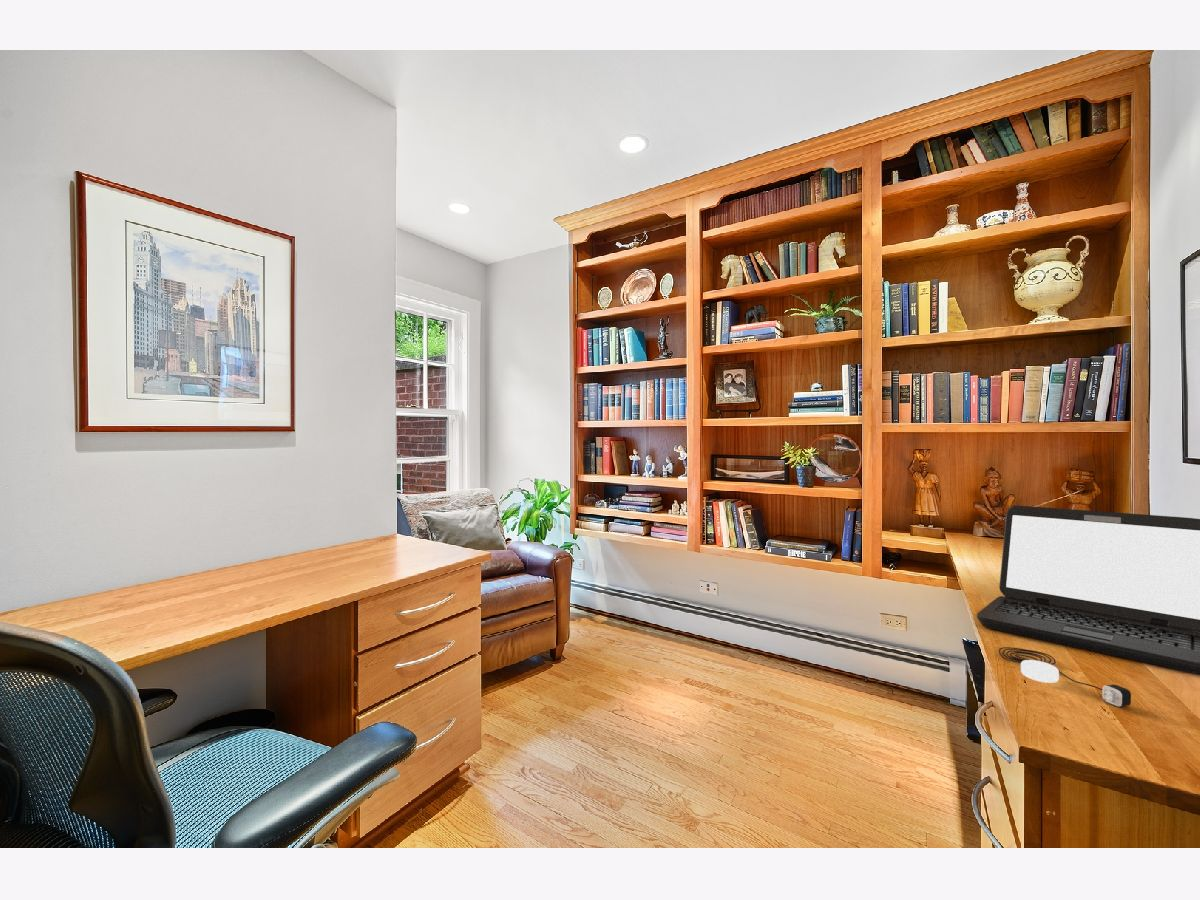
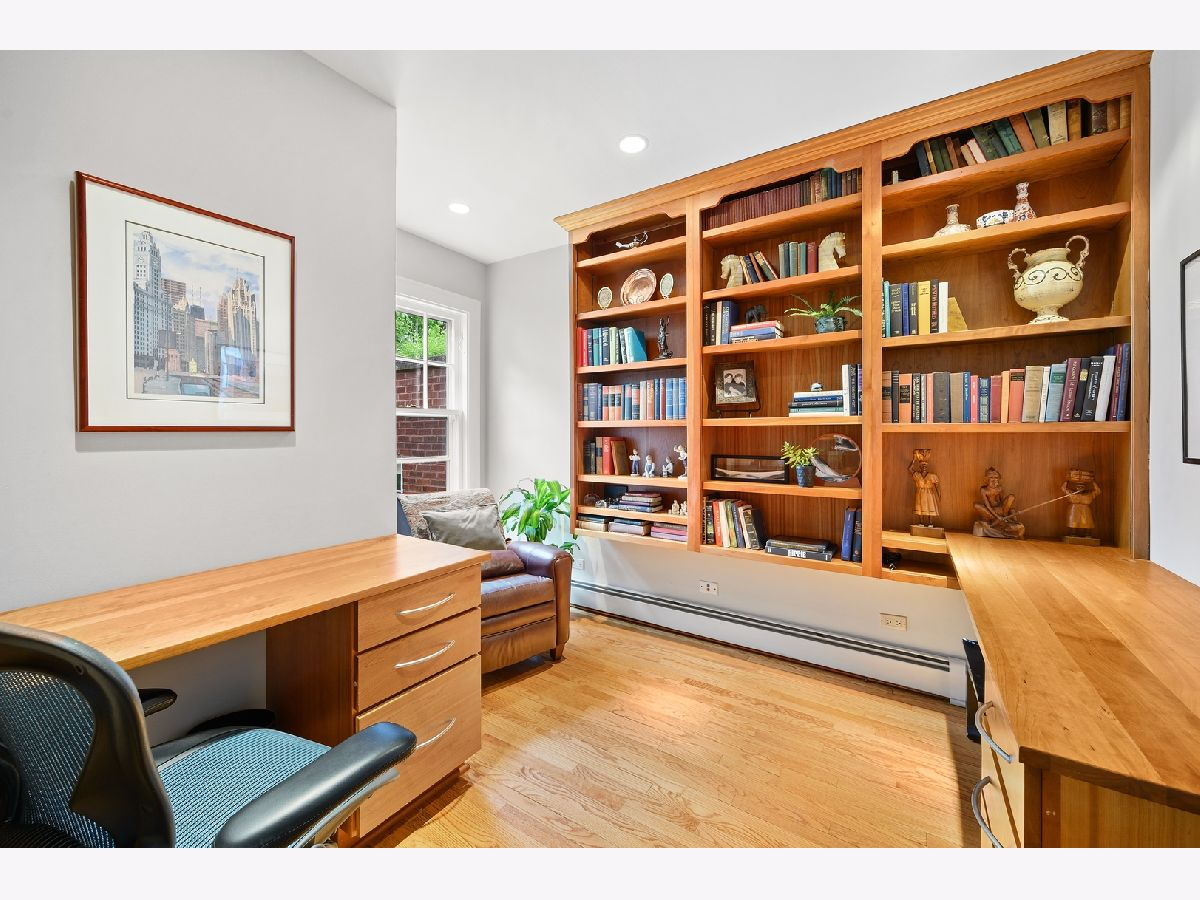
- computer mouse (1055, 667)
- laptop (1094, 574)
